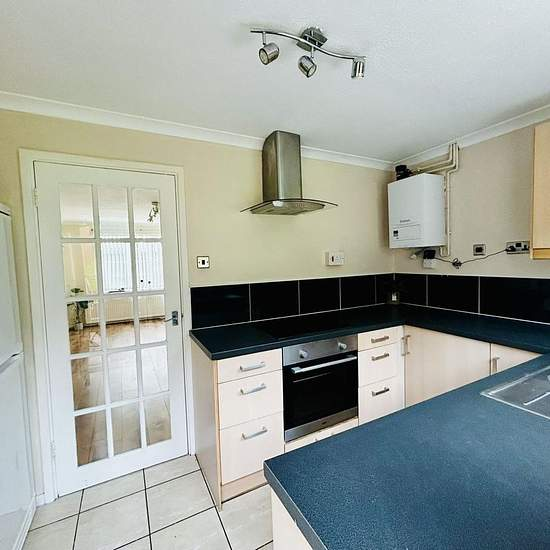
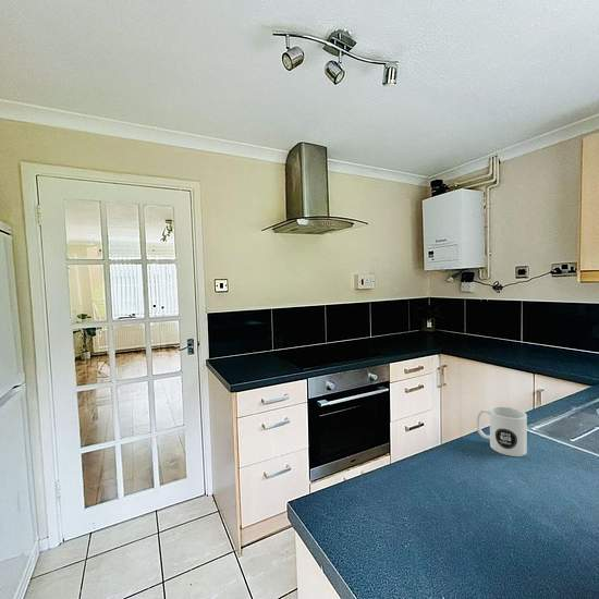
+ mug (500, 428)
